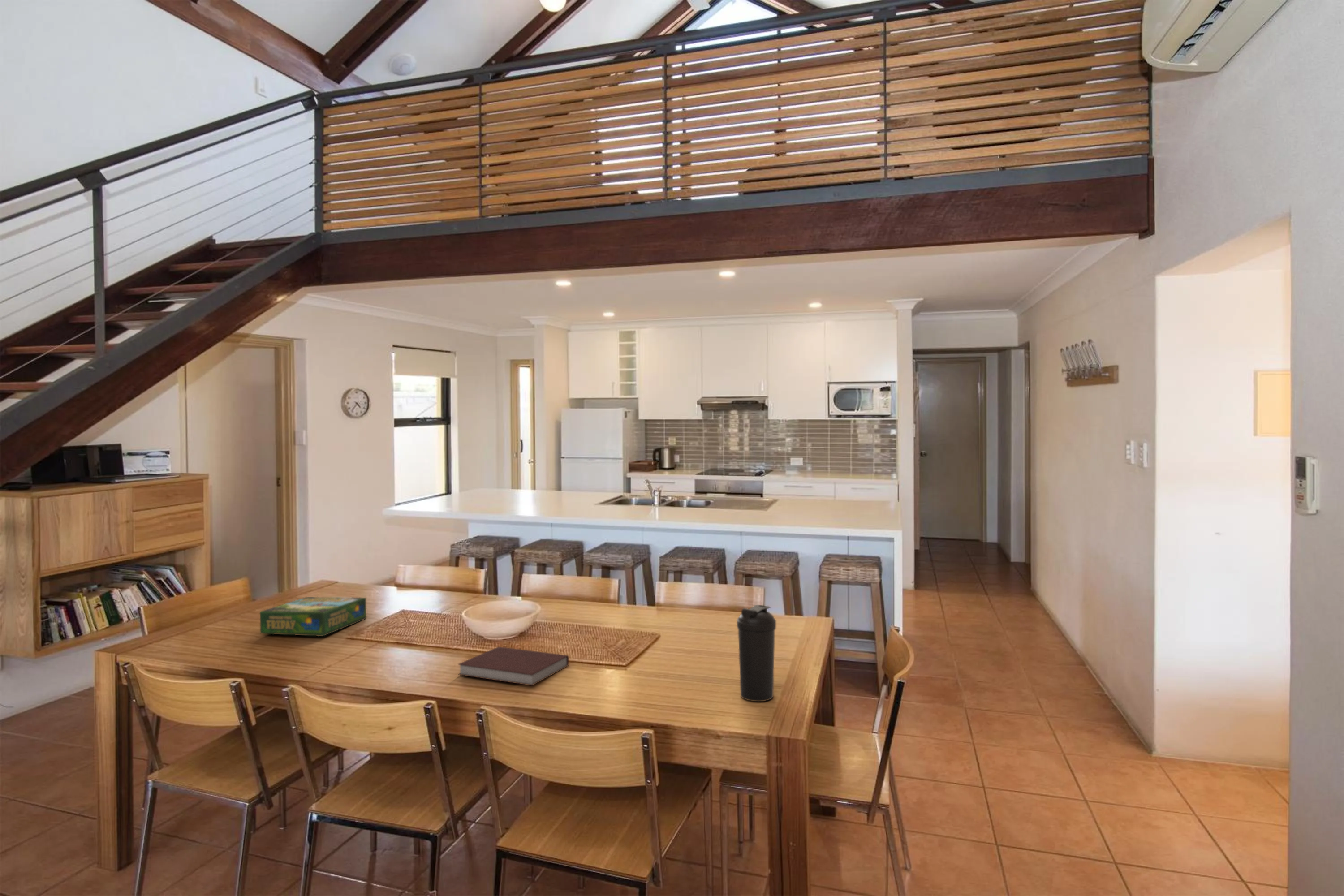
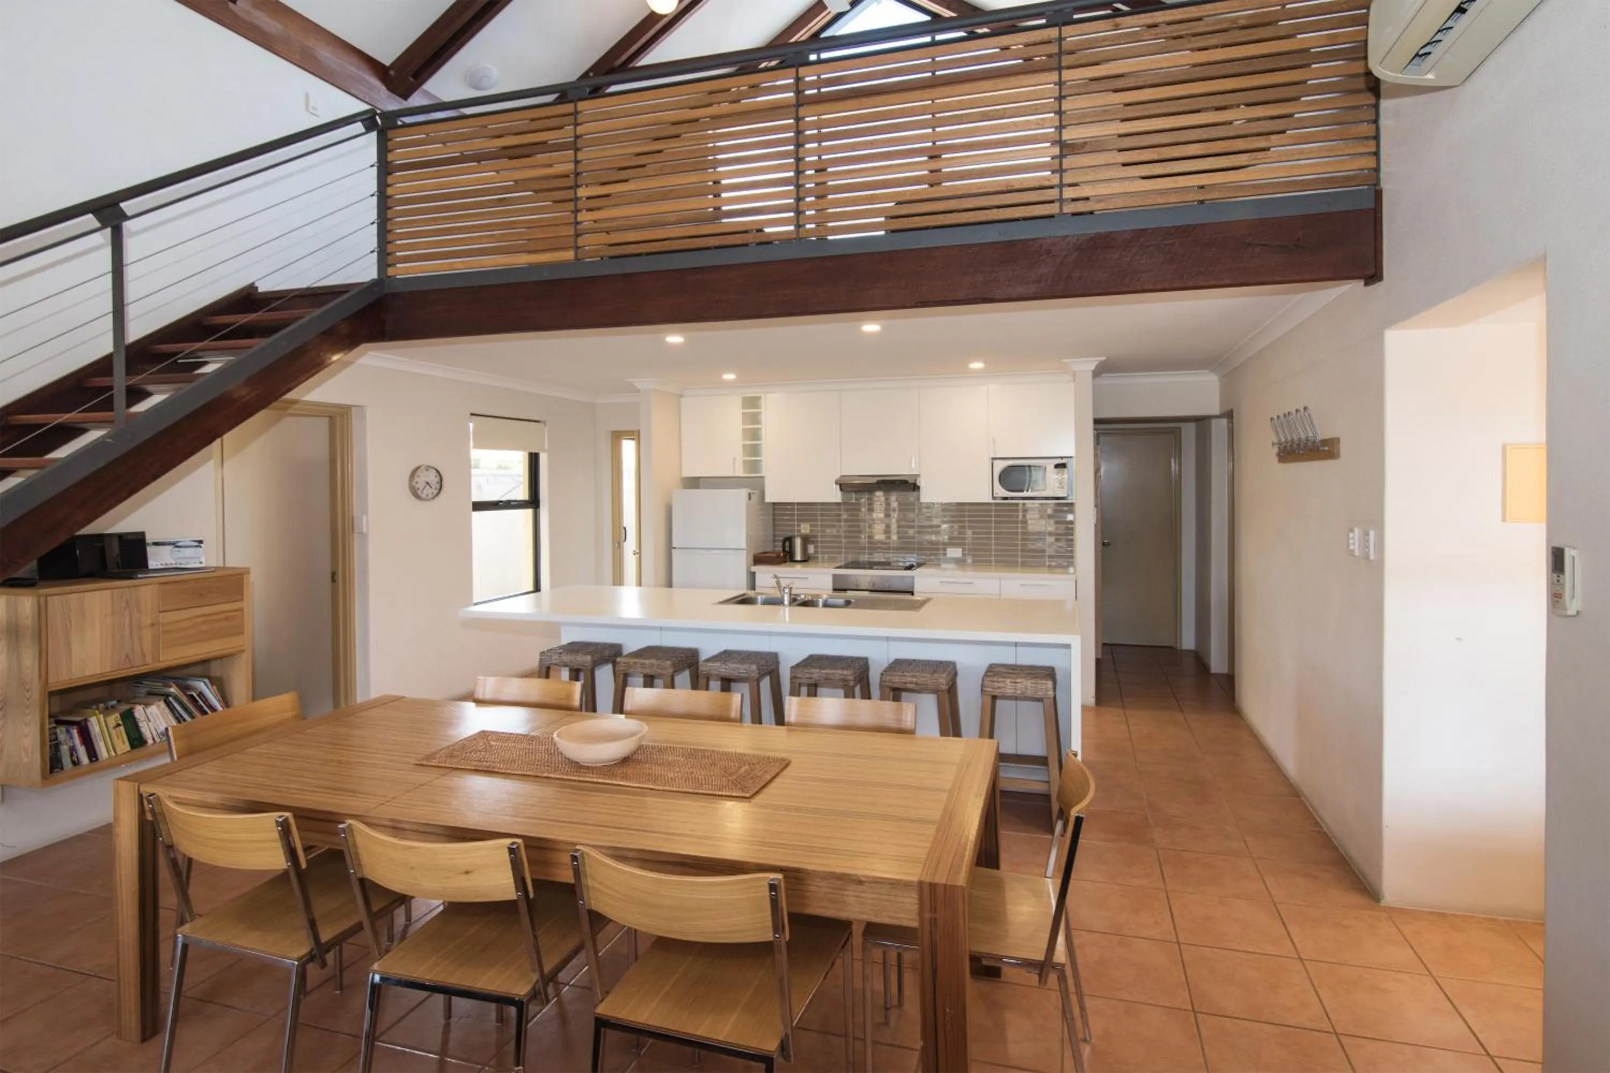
- notebook (514, 665)
- water bottle (756, 651)
- board game (315, 615)
